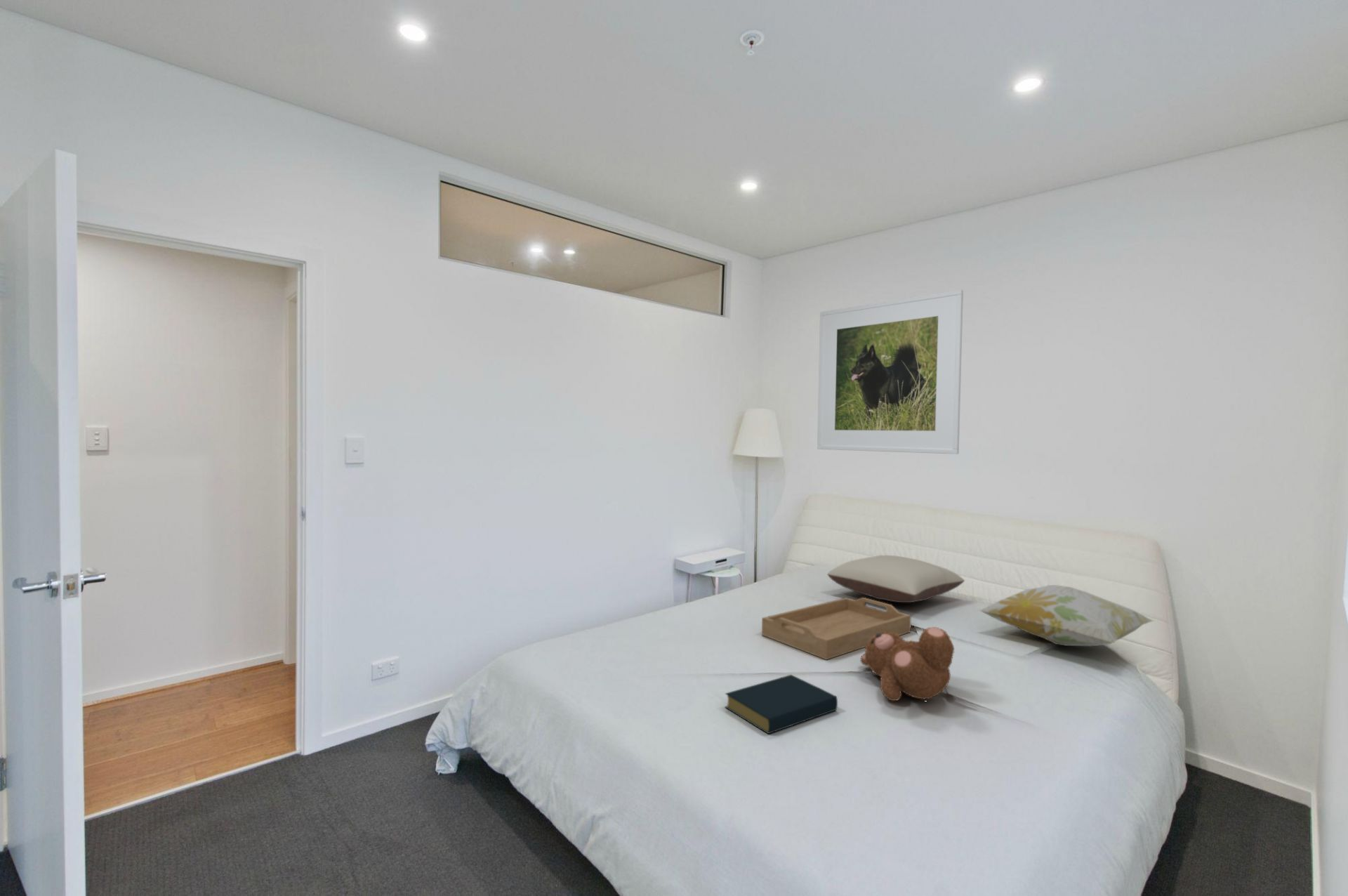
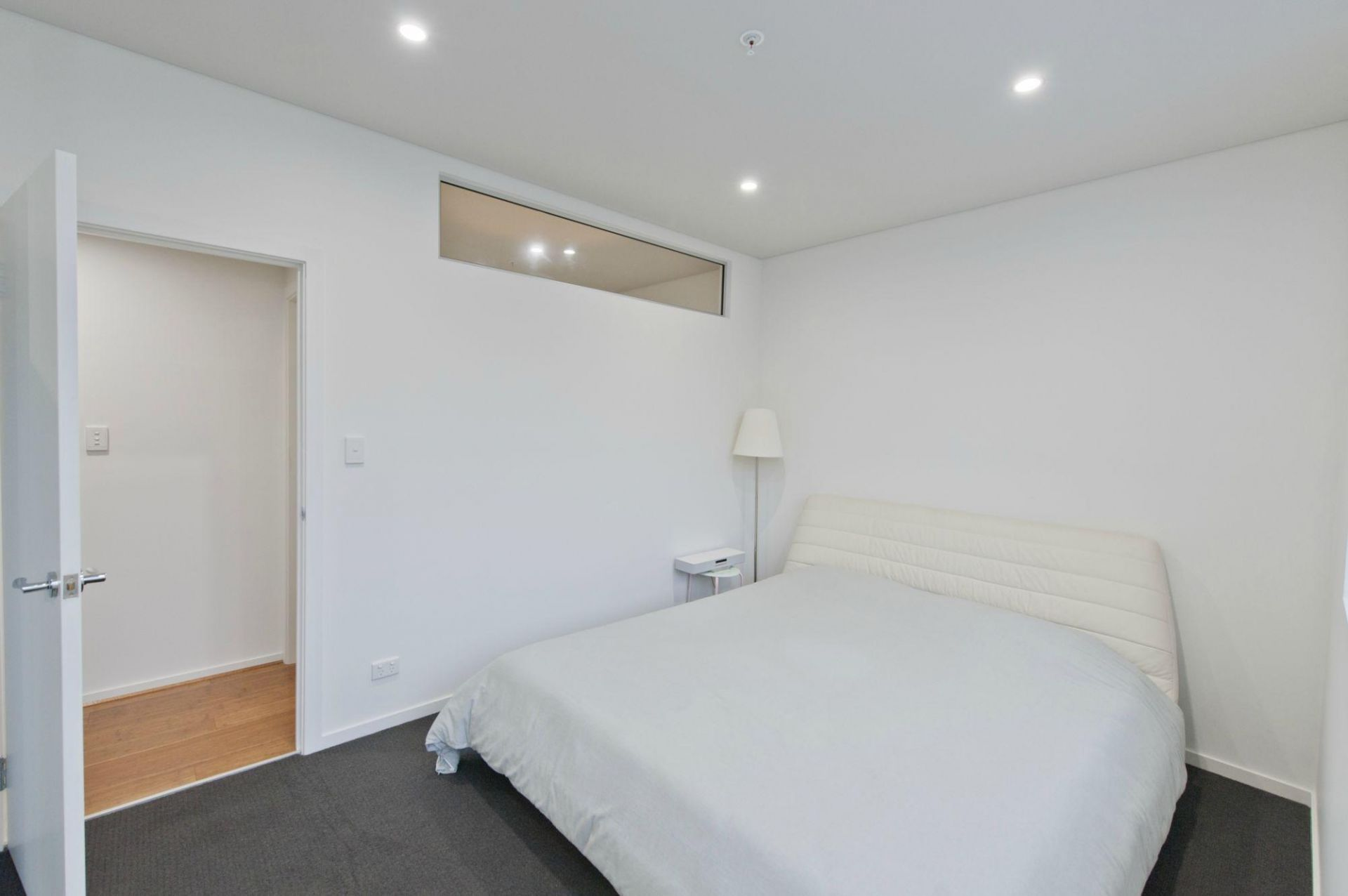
- pillow (895, 579)
- teddy bear (905, 653)
- hardback book (781, 701)
- serving tray (837, 622)
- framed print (883, 376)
- decorative pillow (1065, 615)
